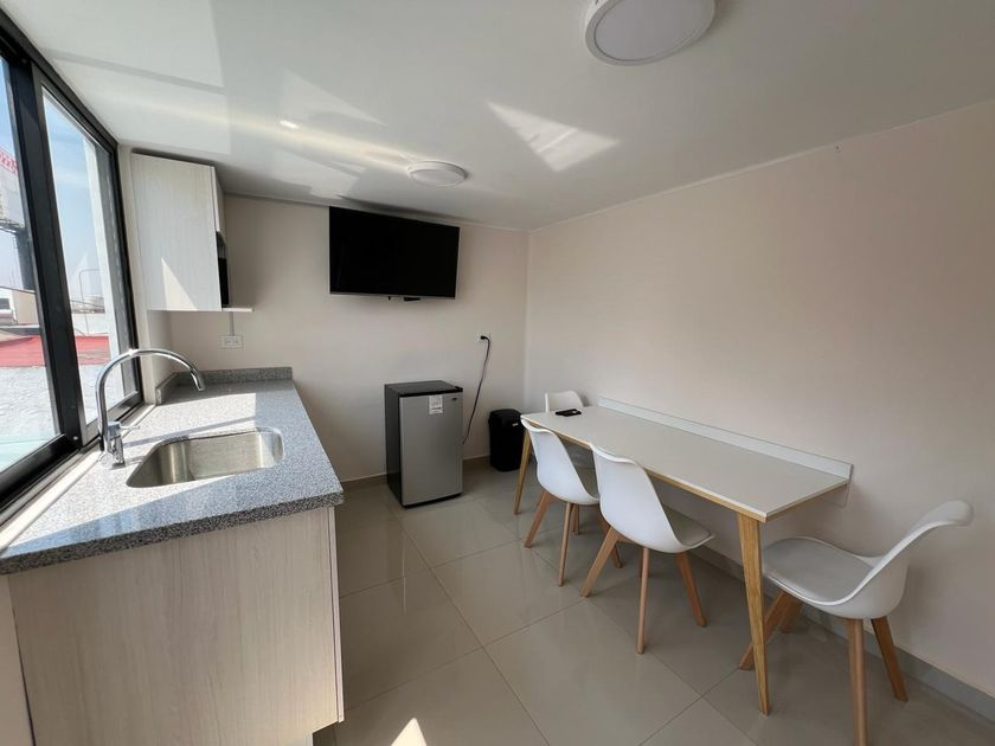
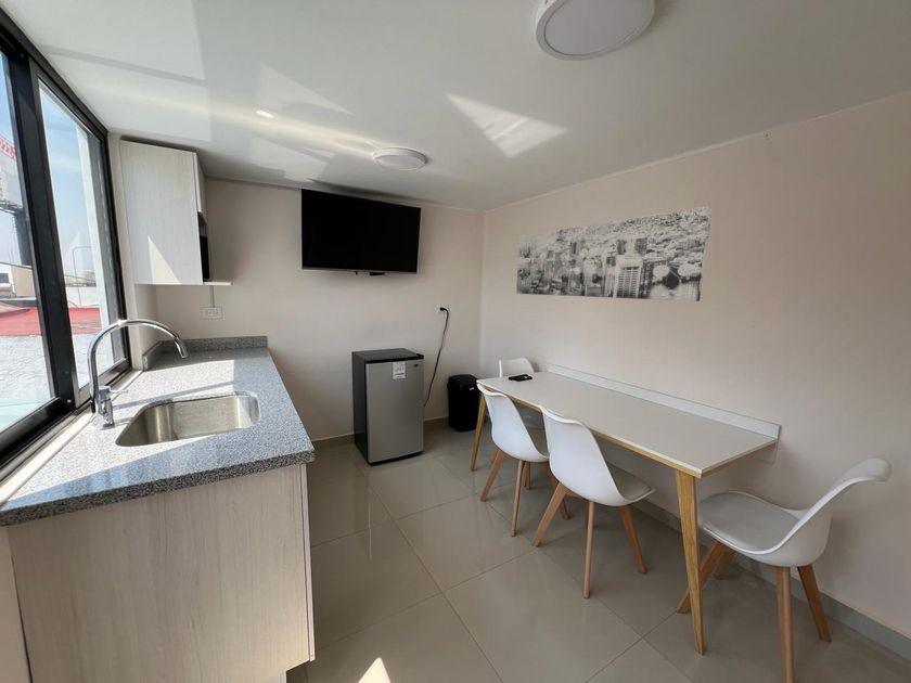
+ wall art (588, 261)
